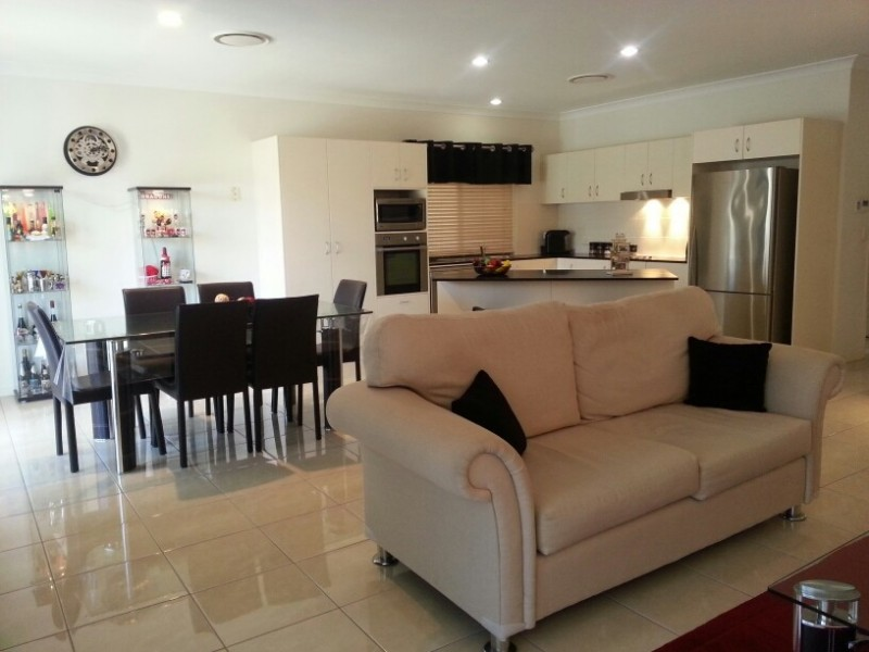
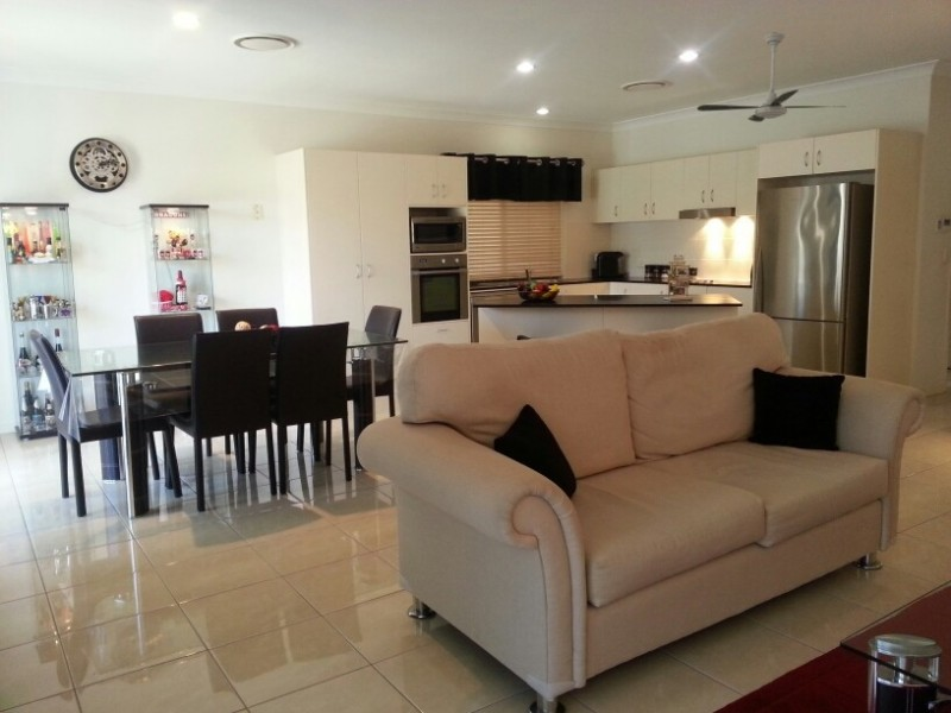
+ ceiling fan (771, 75)
